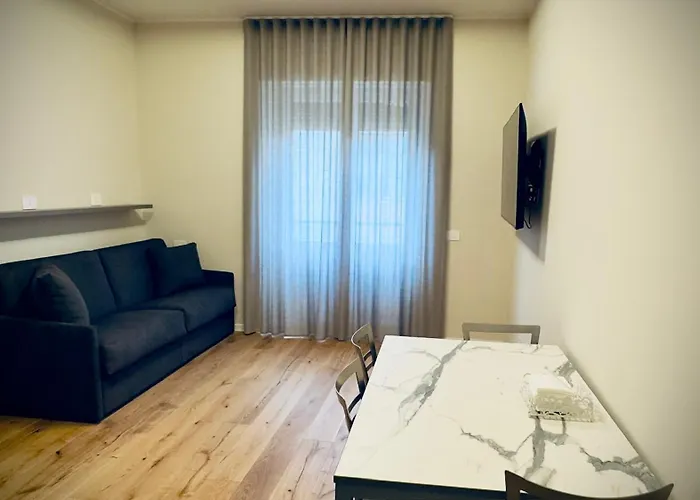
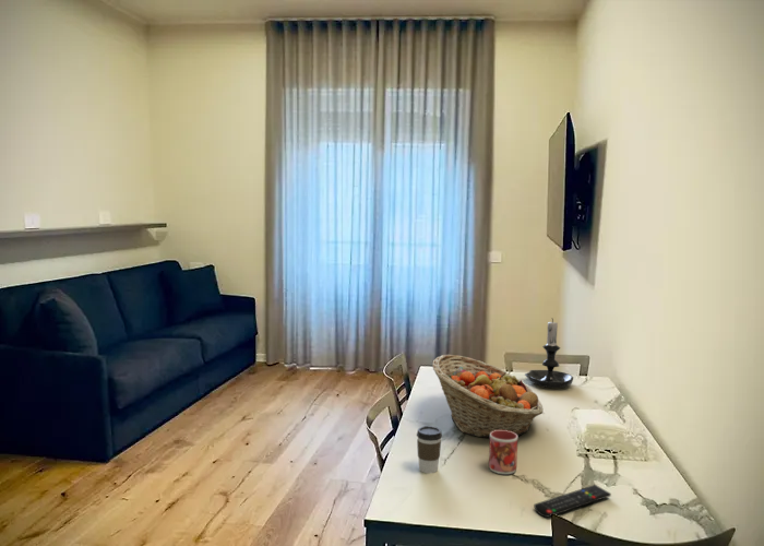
+ fruit basket (486, 392)
+ remote control (572, 500)
+ mug (503, 449)
+ candle holder (549, 351)
+ coffee cup (428, 449)
